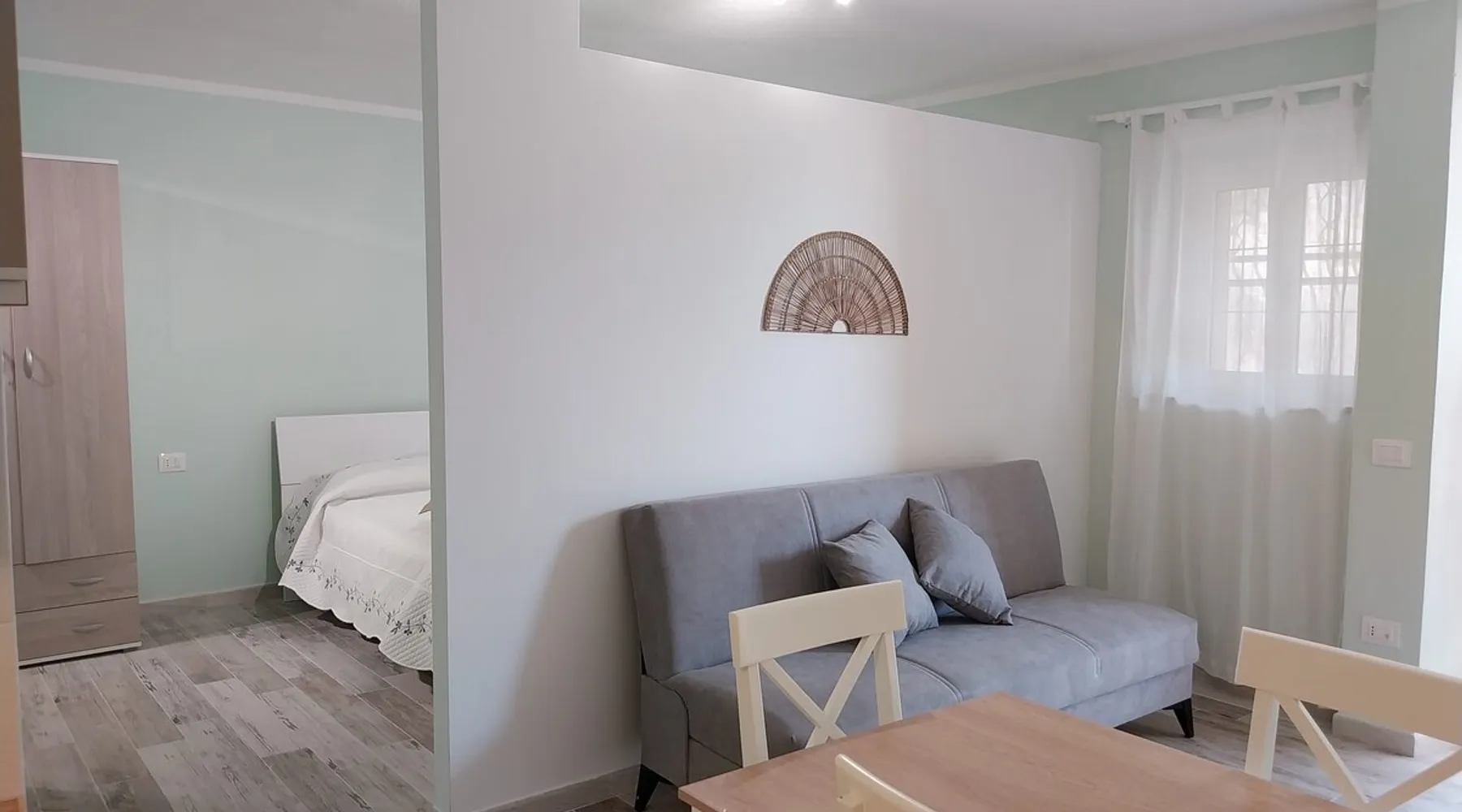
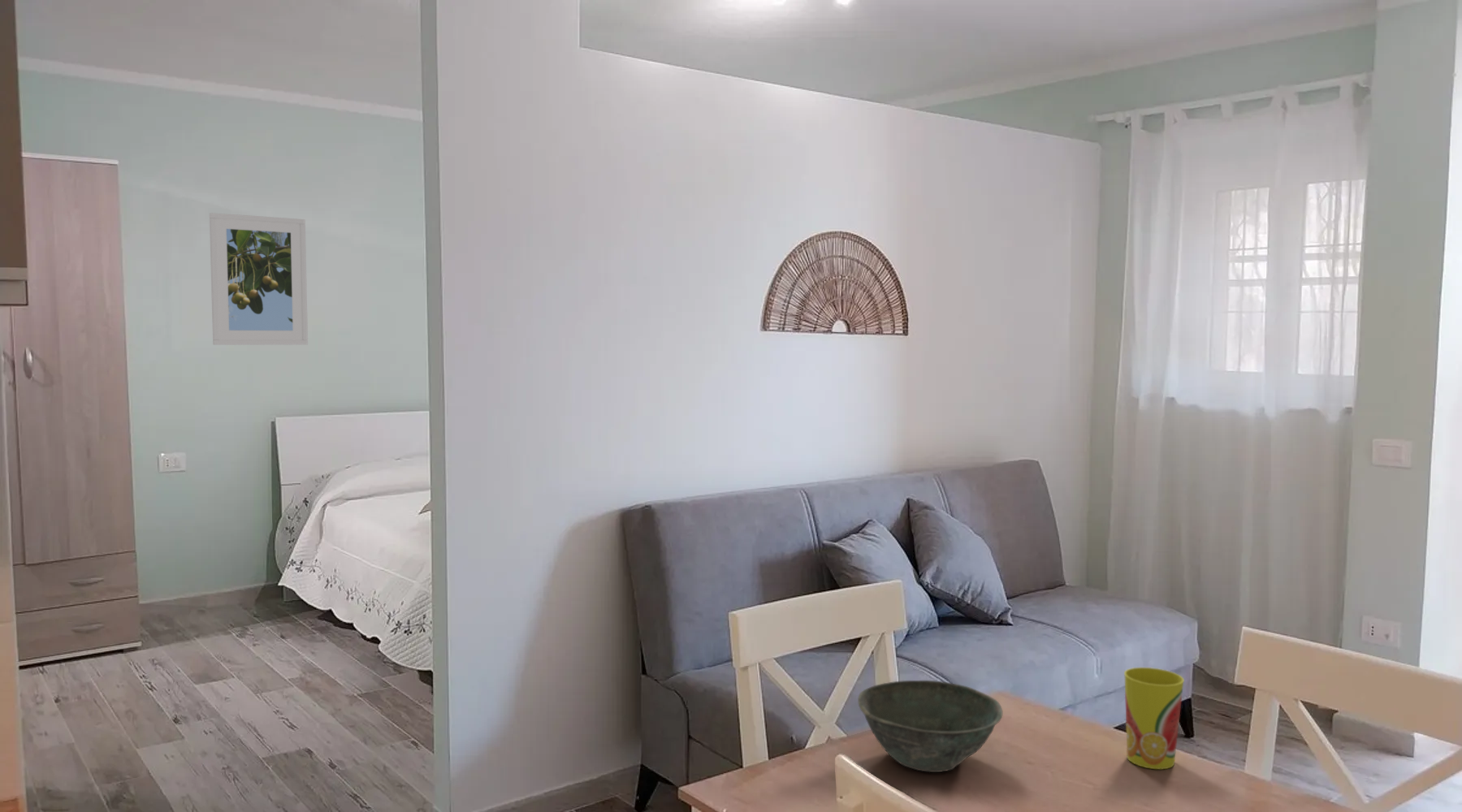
+ bowl (928, 730)
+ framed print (260, 280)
+ cup (1152, 718)
